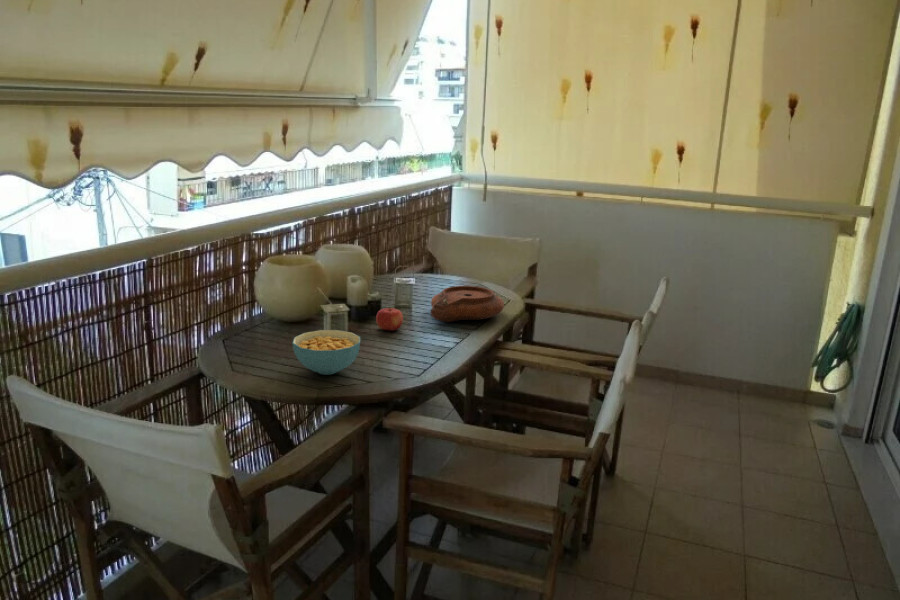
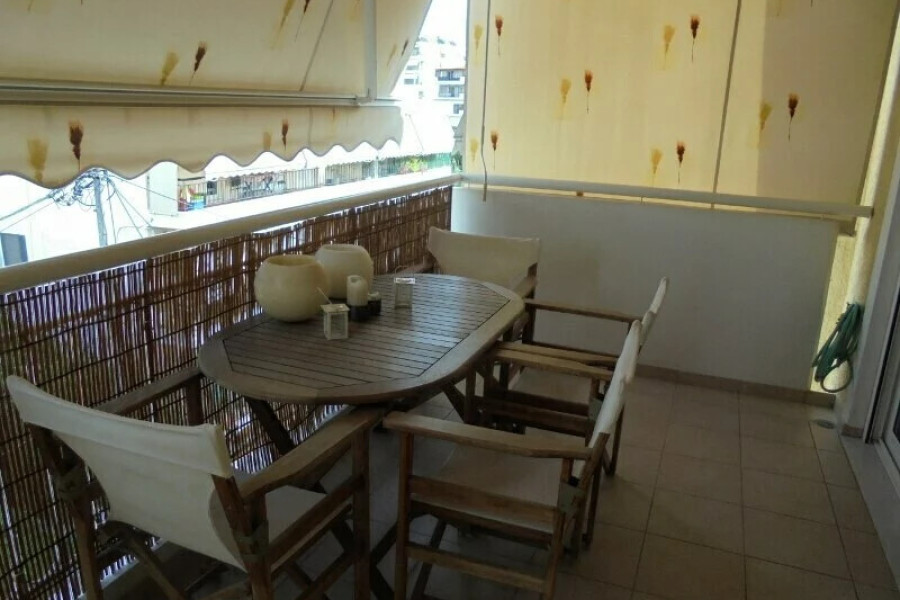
- cereal bowl (327, 355)
- fruit (389, 317)
- plate (462, 303)
